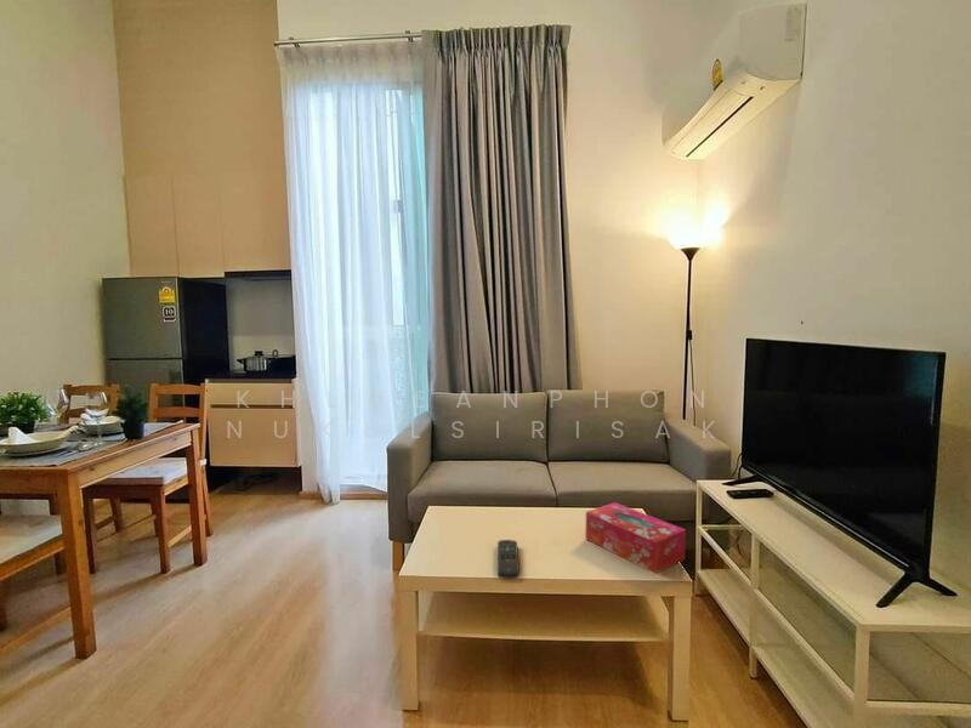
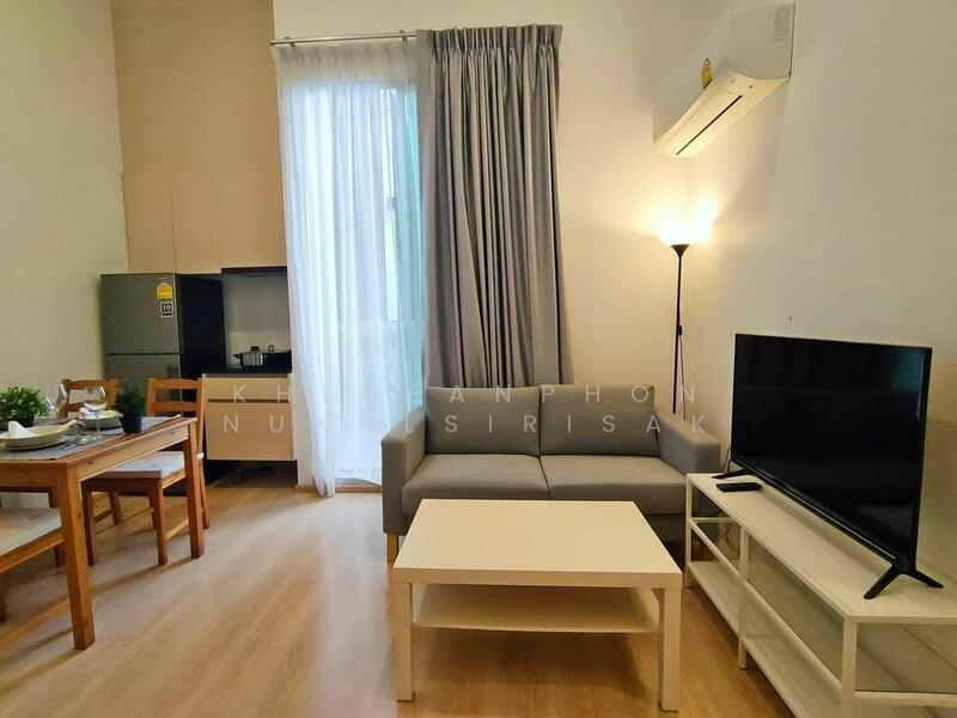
- tissue box (632, 534)
- remote control (507, 557)
